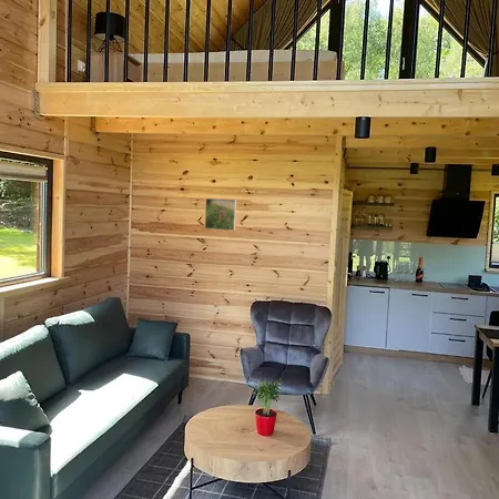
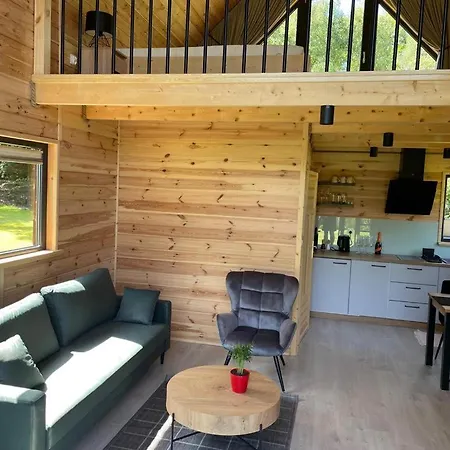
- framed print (220, 214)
